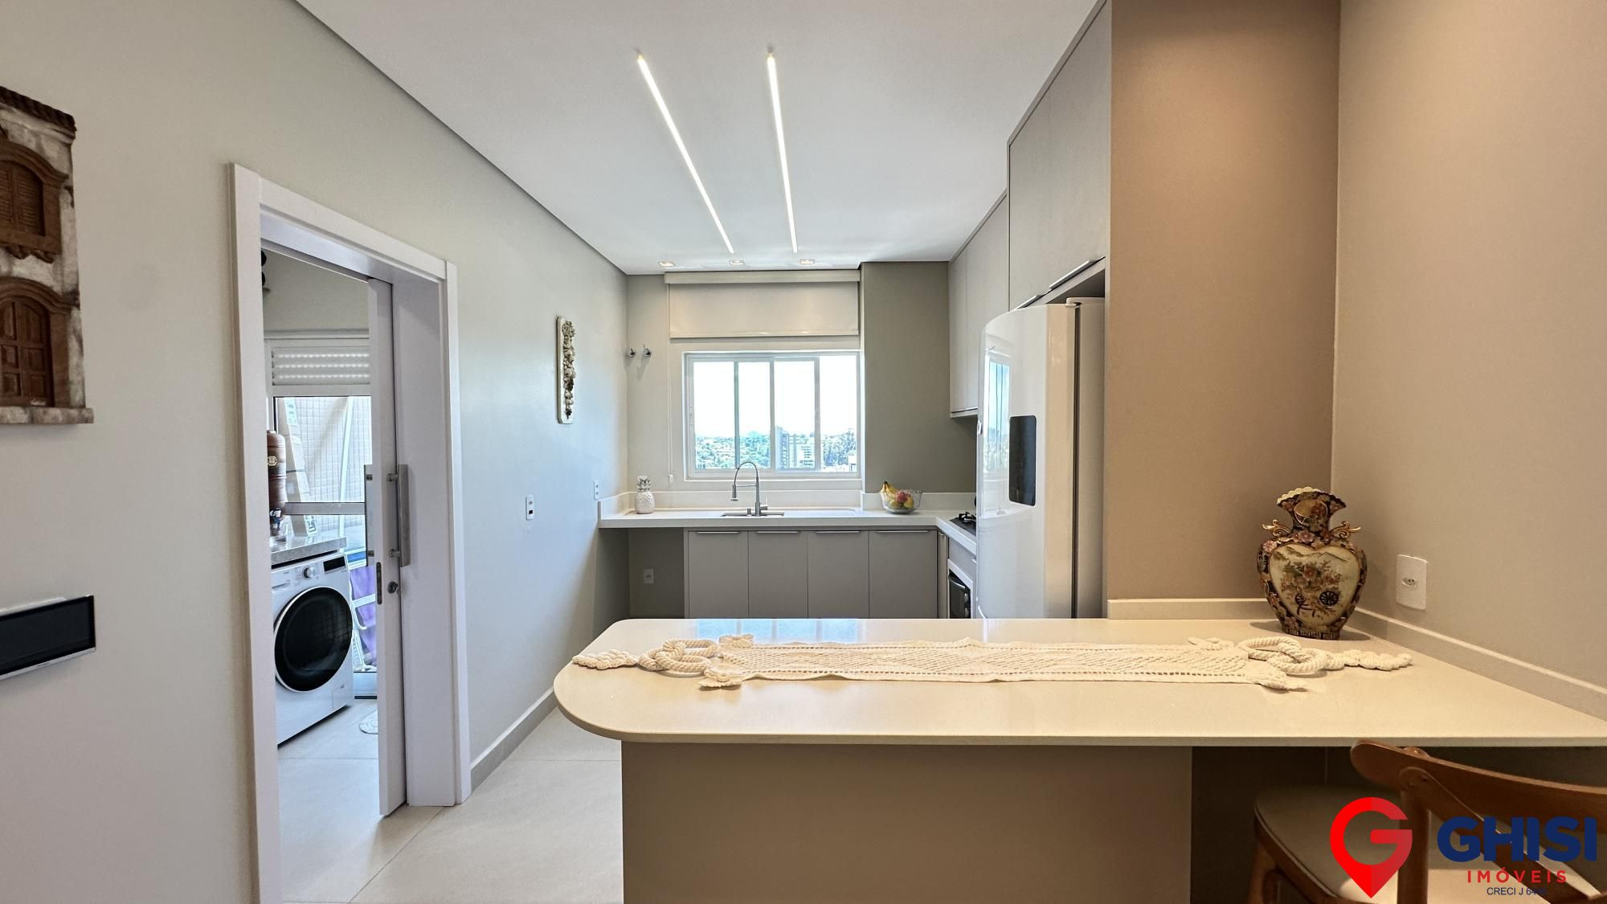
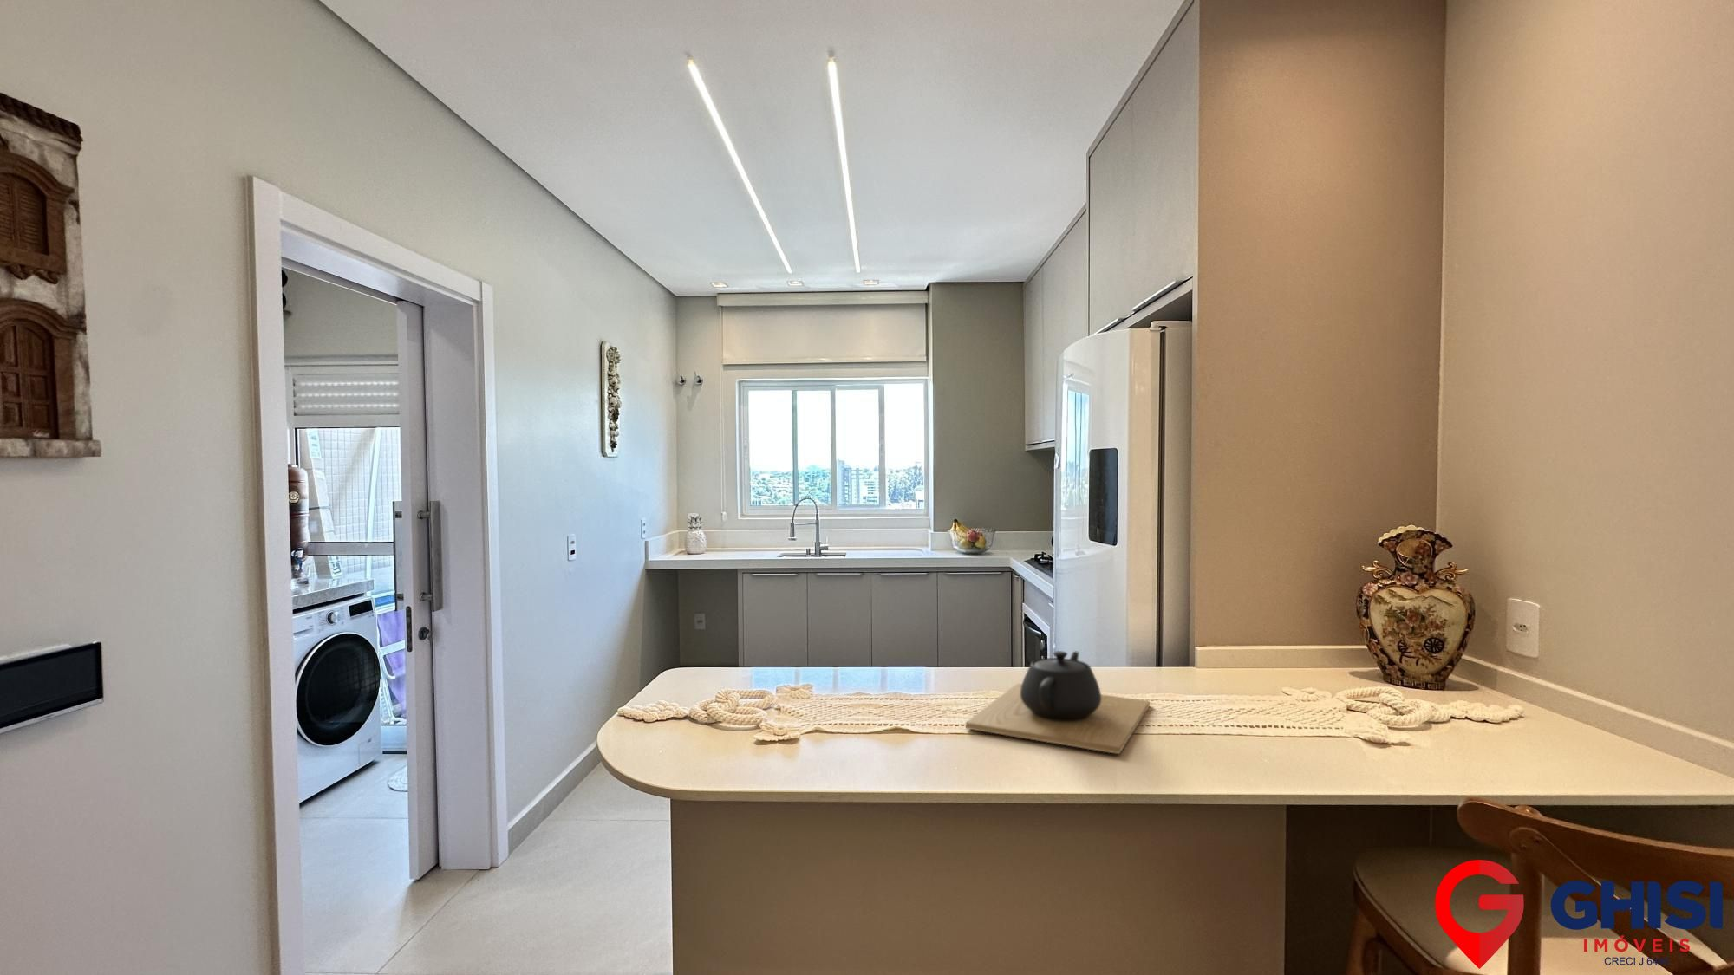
+ teapot (1061, 683)
